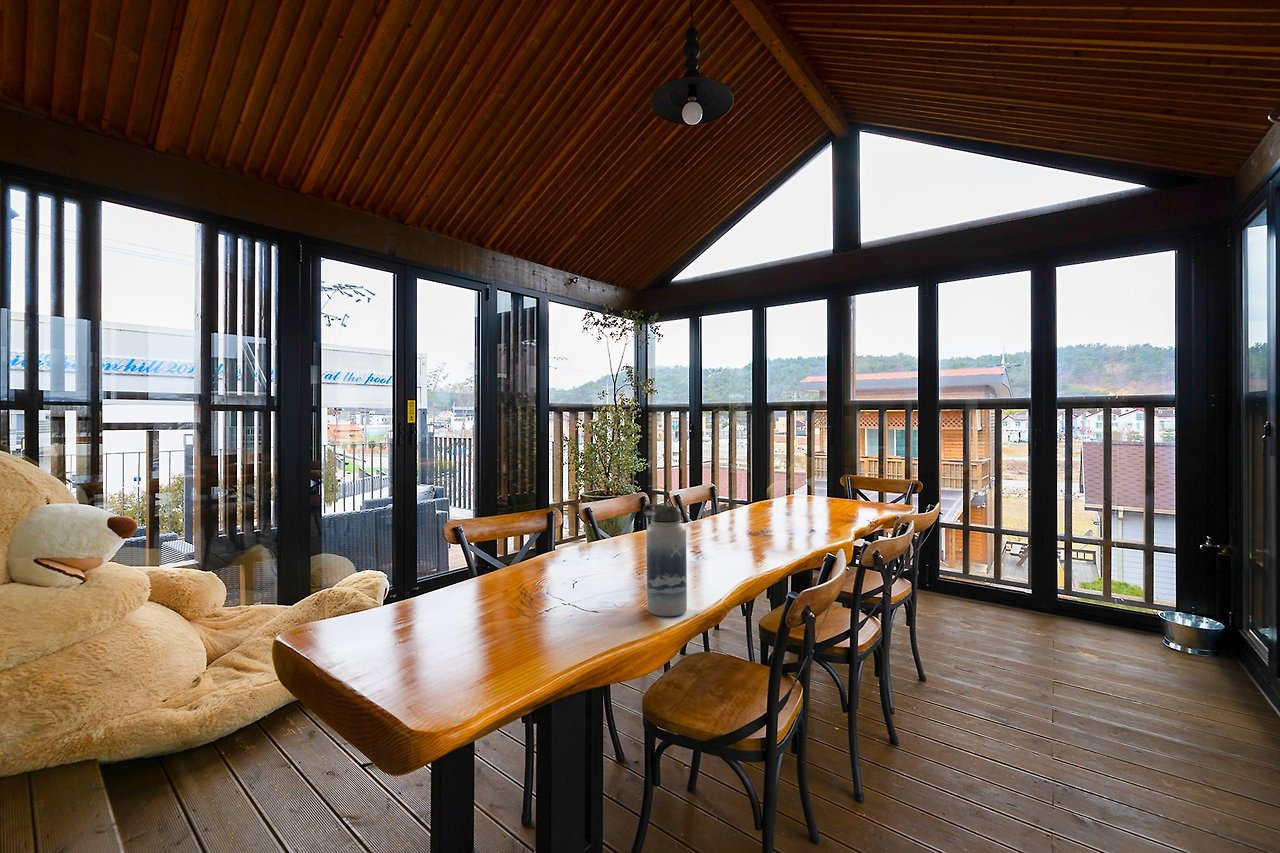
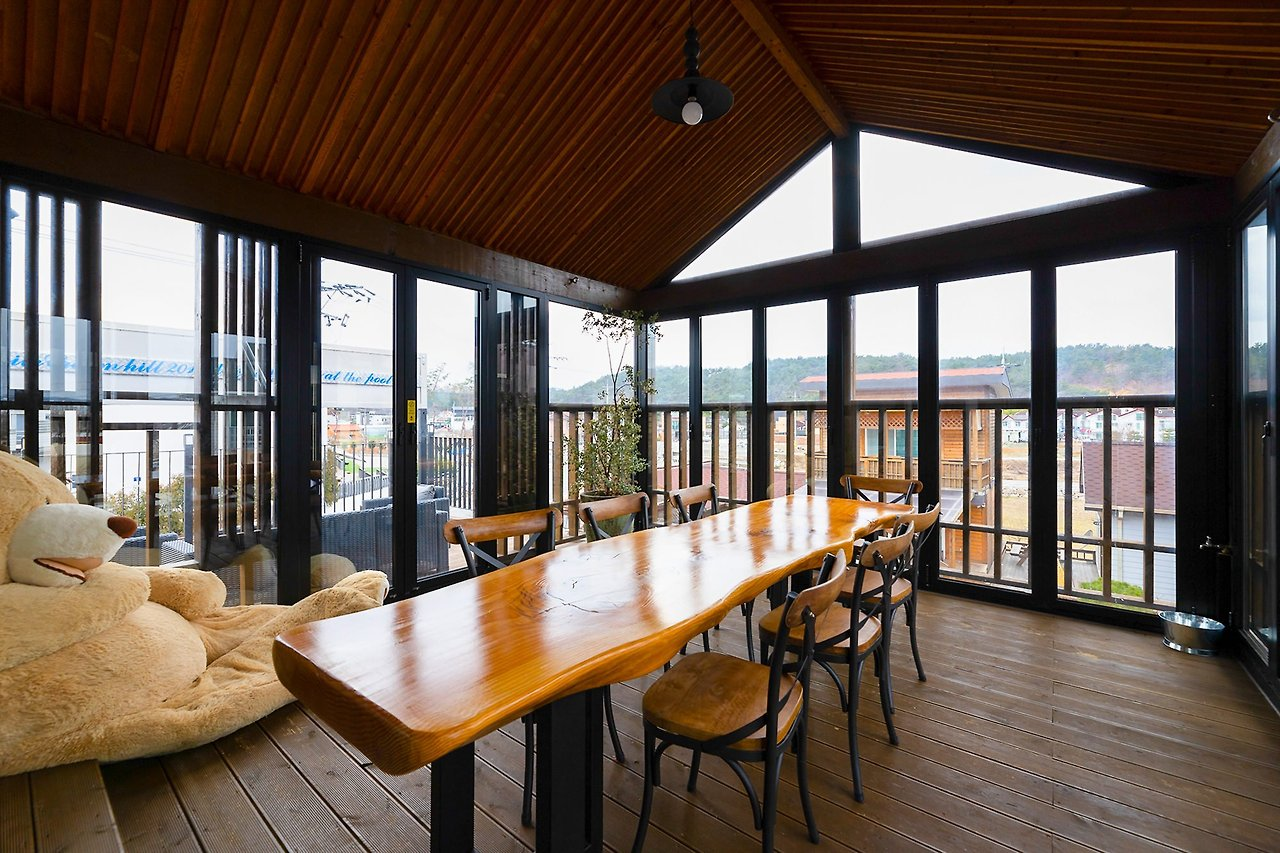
- water bottle (665, 555)
